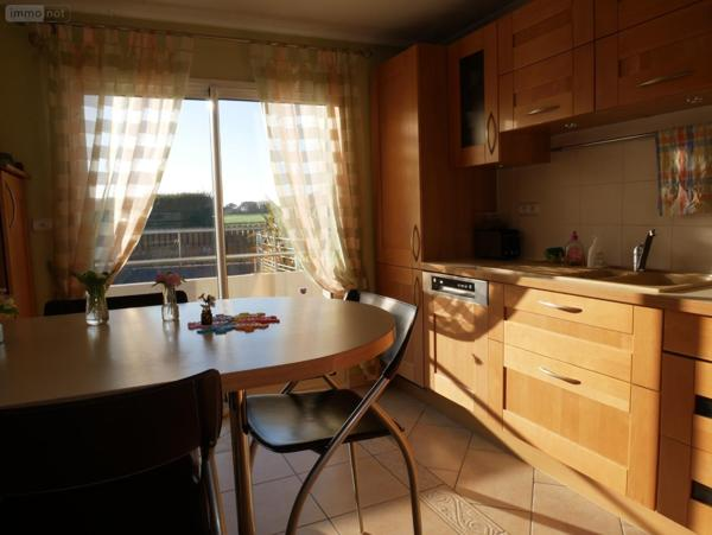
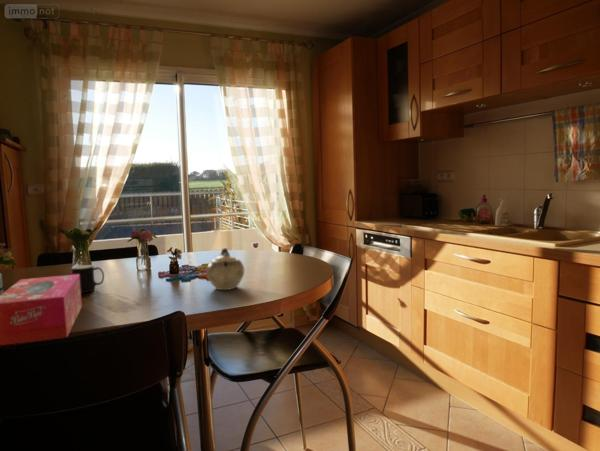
+ teapot (225, 268)
+ tissue box (41, 305)
+ cup (88, 278)
